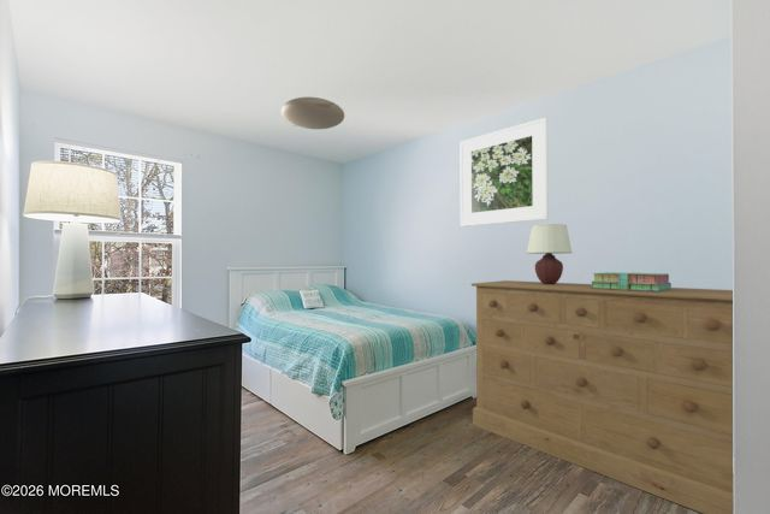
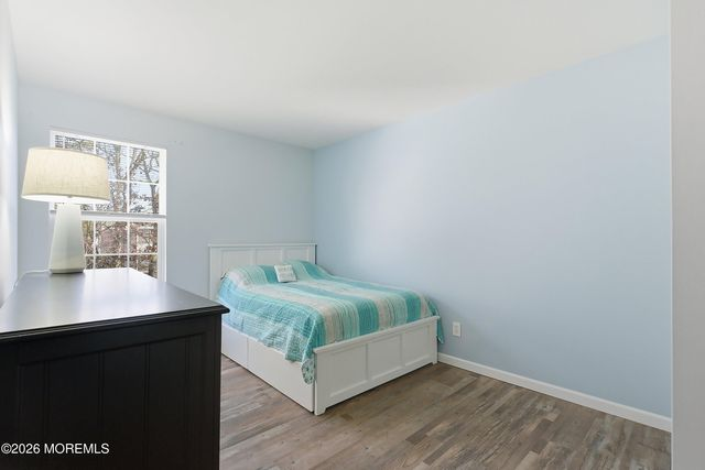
- stack of books (629, 280)
- dresser (594, 368)
- table lamp (549, 254)
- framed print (499, 177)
- ceiling light (313, 107)
